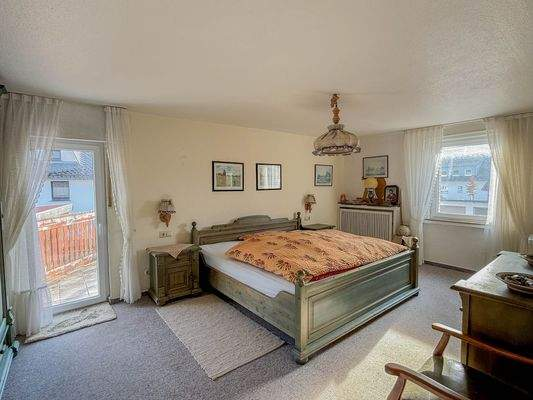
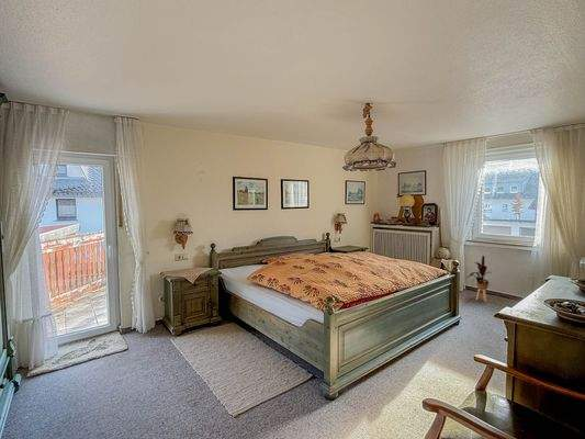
+ house plant (479, 278)
